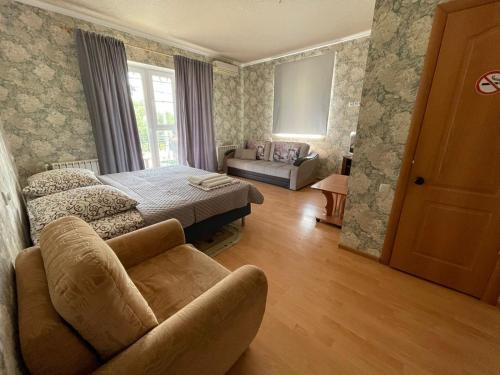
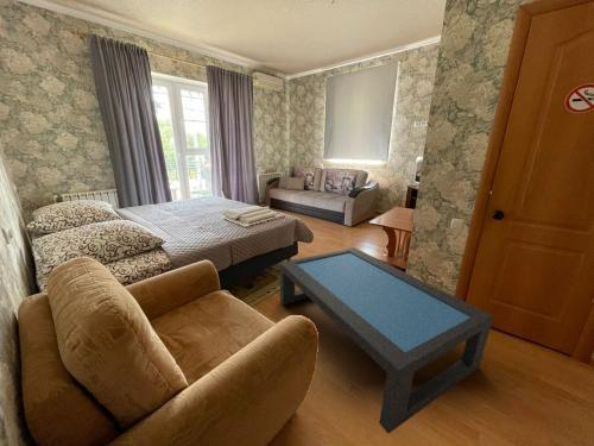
+ coffee table (365, 307)
